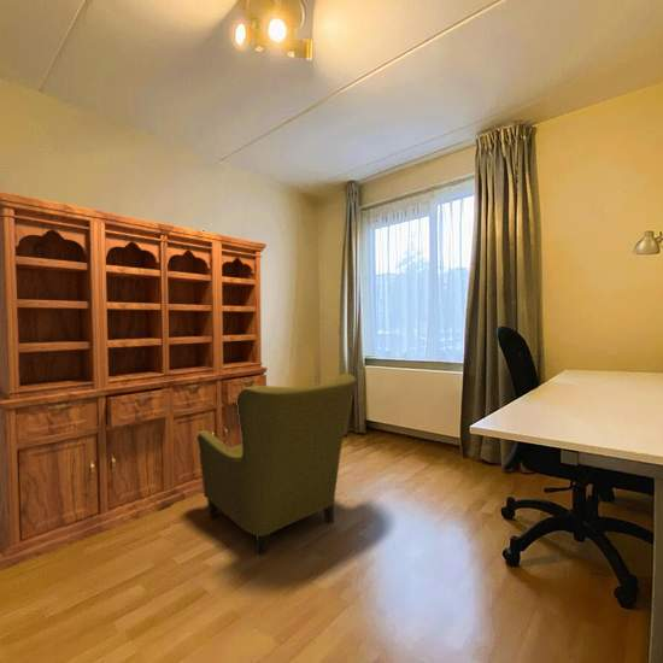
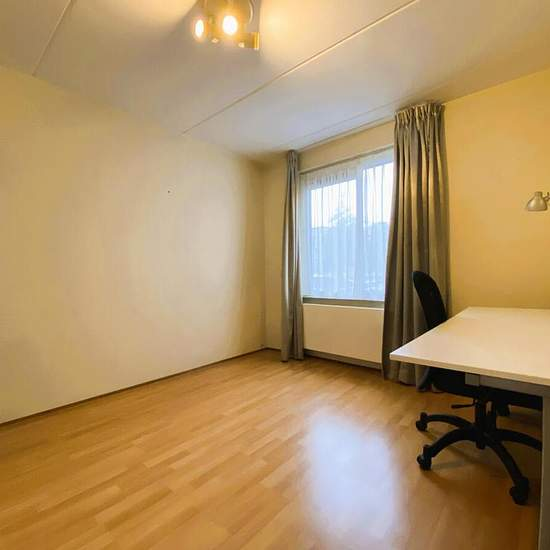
- bookcase (151, 363)
- armchair (280, 448)
